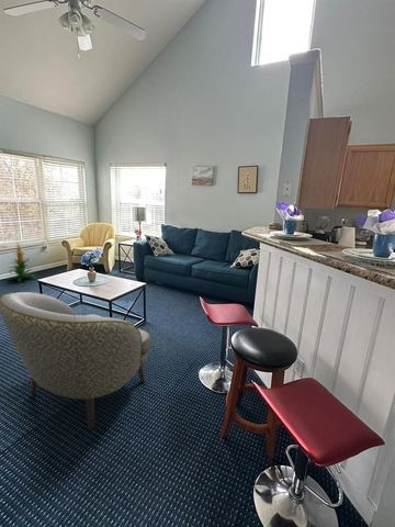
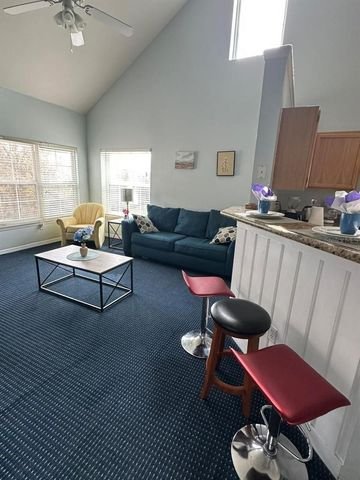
- indoor plant (20, 260)
- armchair (80, 343)
